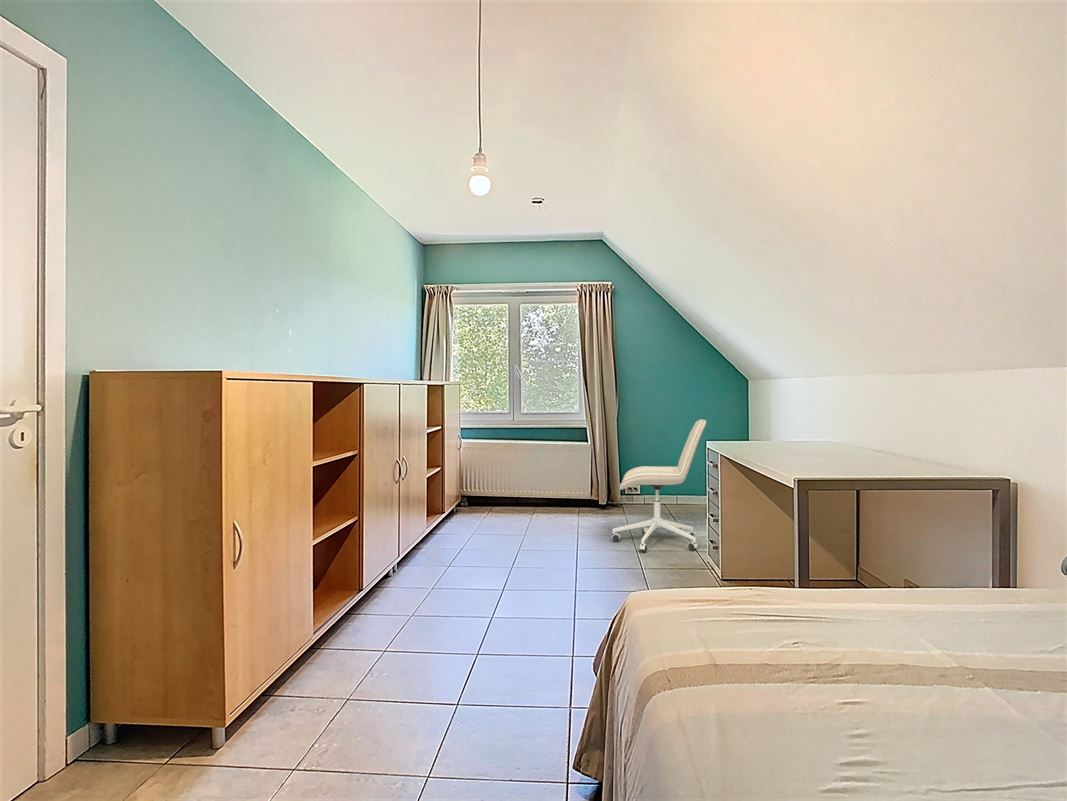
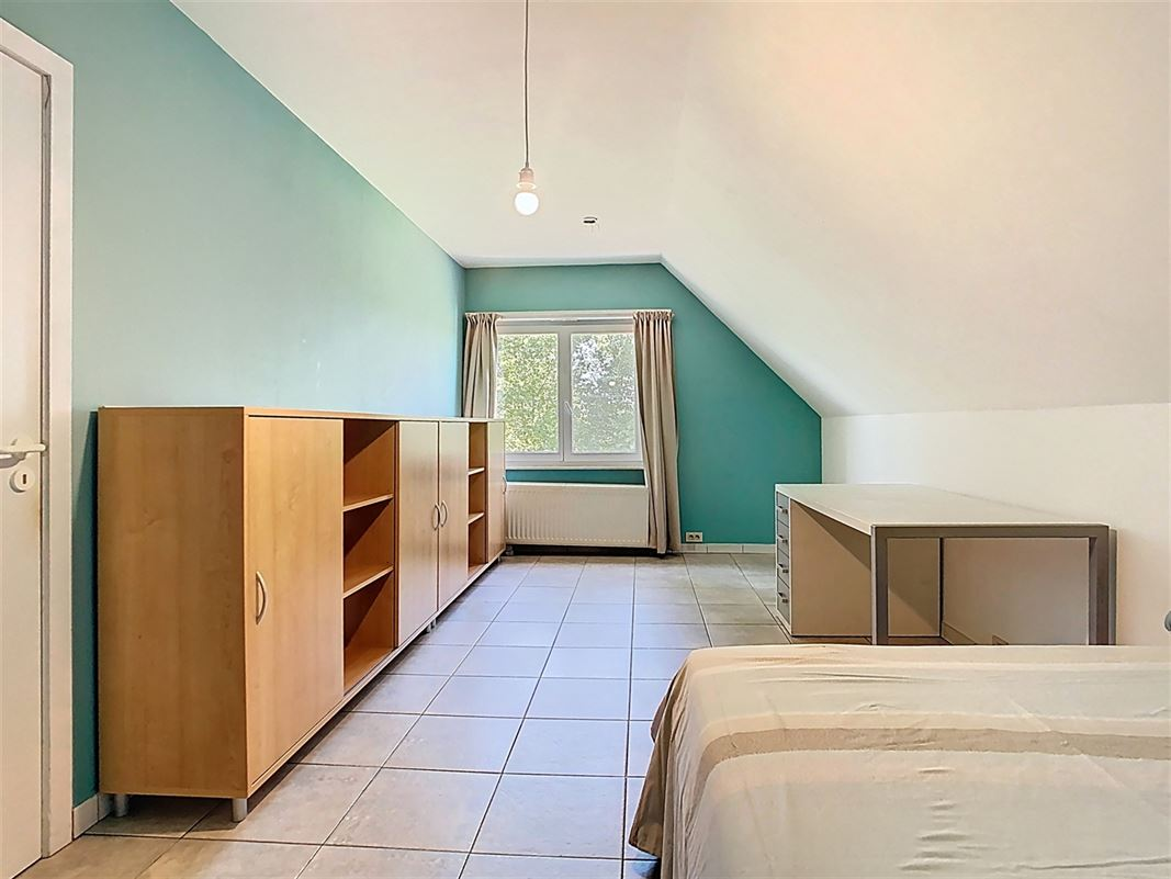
- office chair (658, 480)
